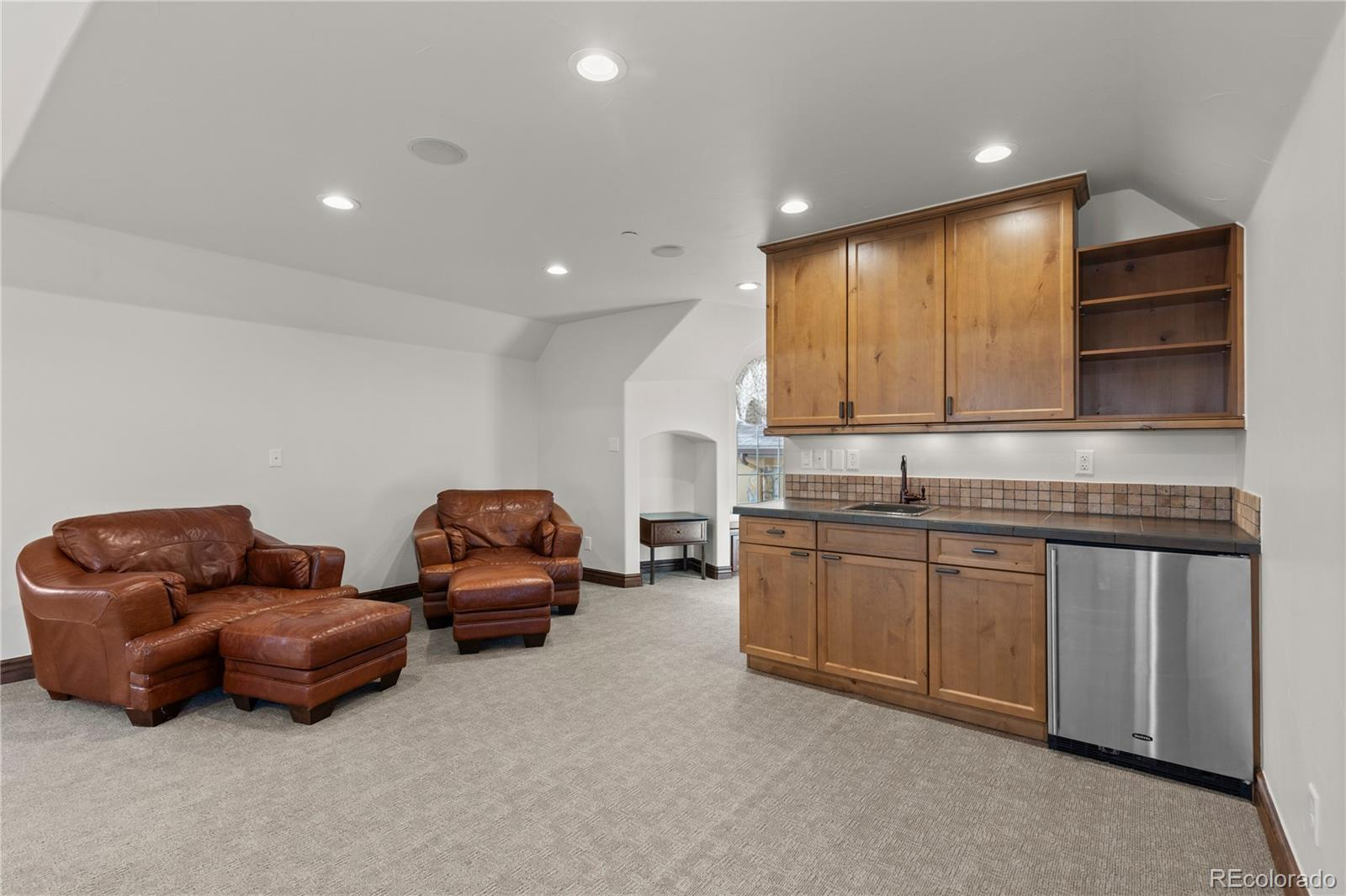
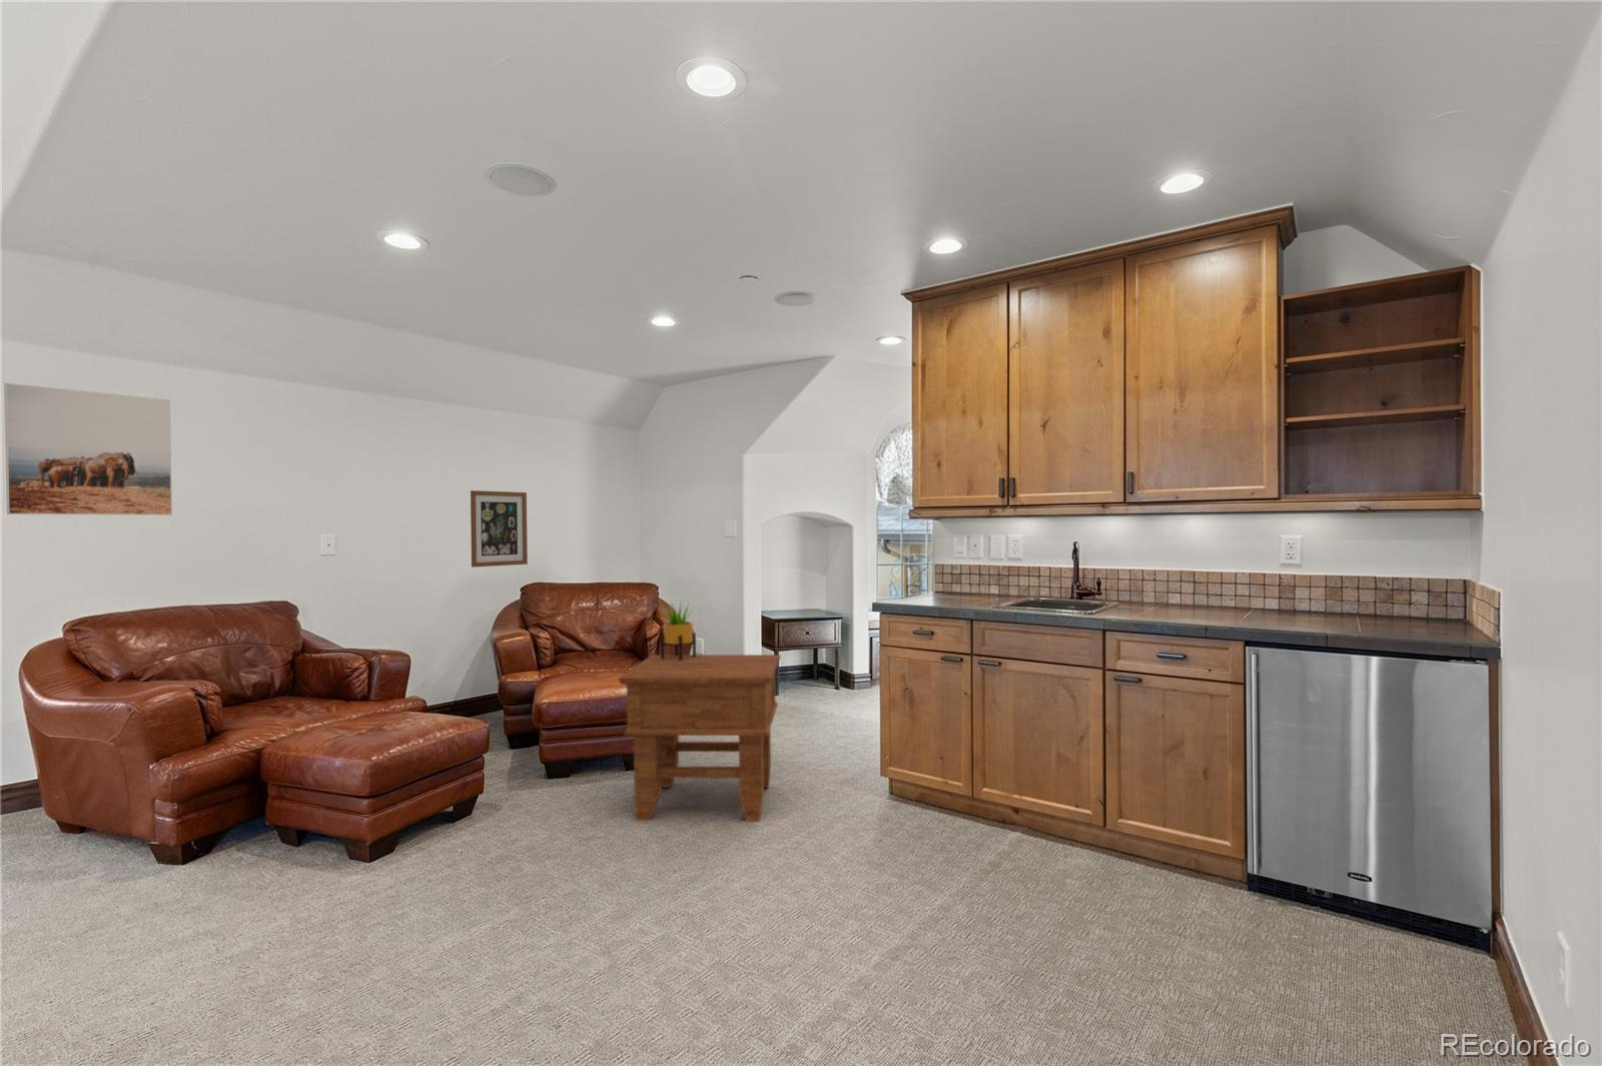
+ wall art (500, 528)
+ side table (706, 733)
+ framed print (93, 453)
+ potted plant (678, 628)
